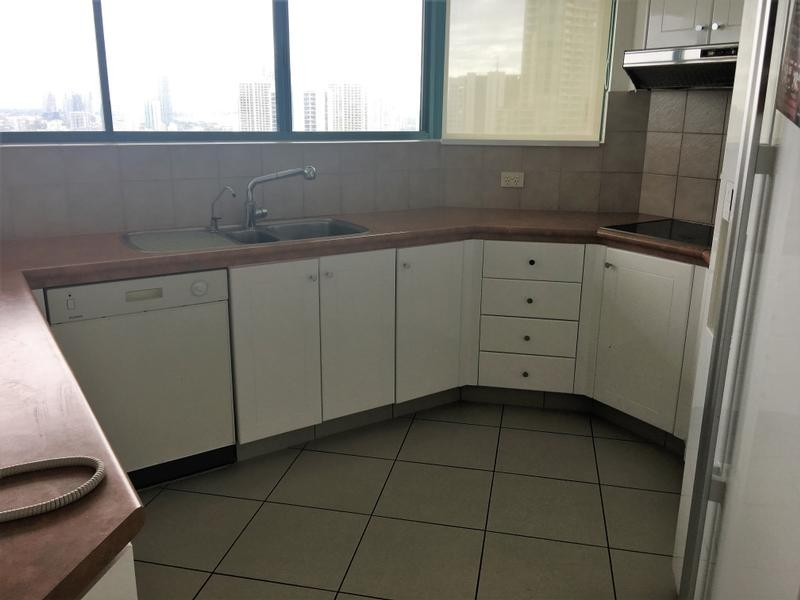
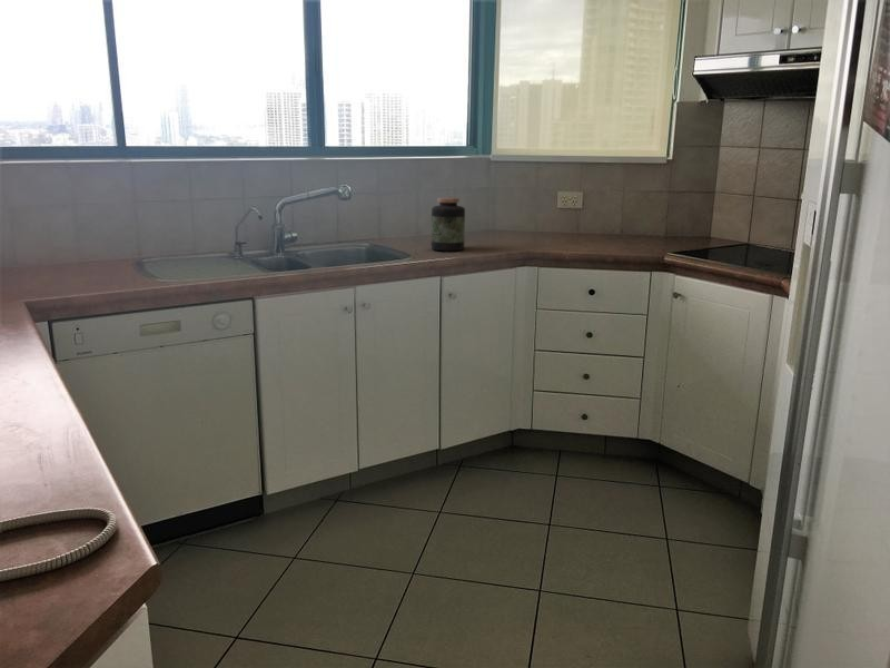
+ jar (447, 223)
